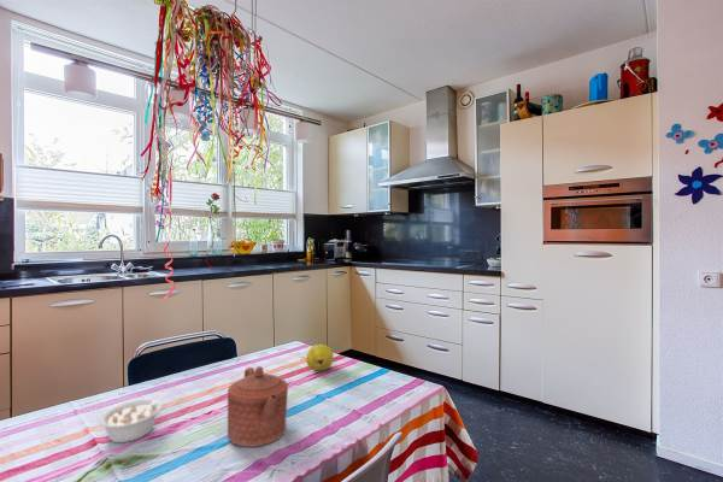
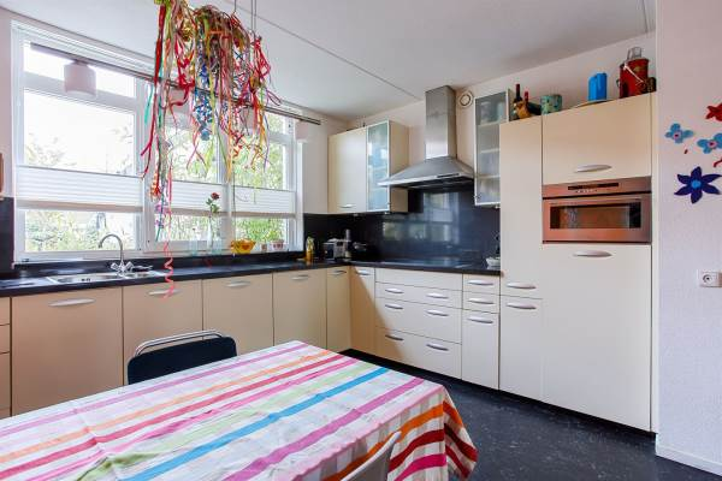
- teapot (258, 399)
- fruit (319, 357)
- legume (133, 418)
